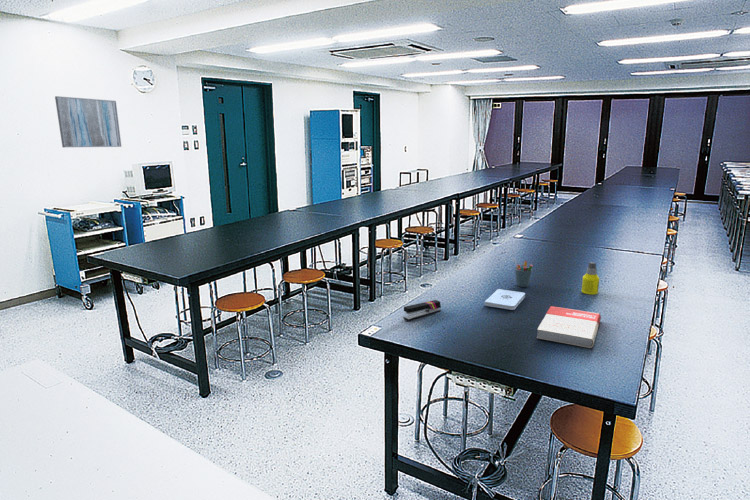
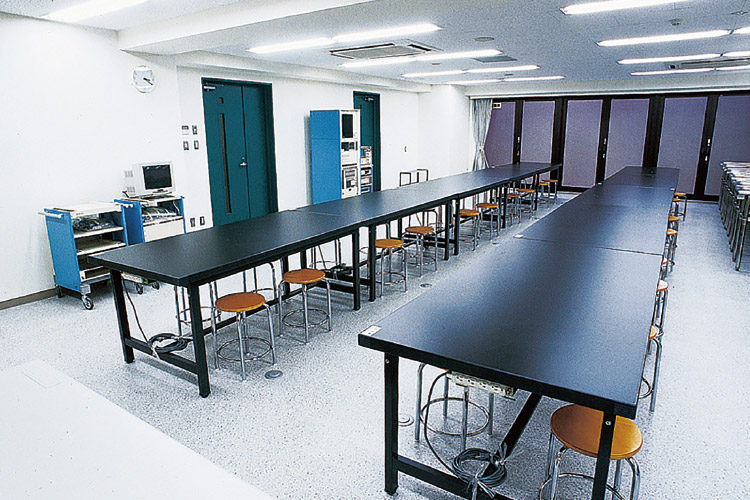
- stapler (422, 308)
- notepad (505, 298)
- wall art (90, 123)
- bottle (591, 277)
- pen holder (523, 272)
- book (570, 325)
